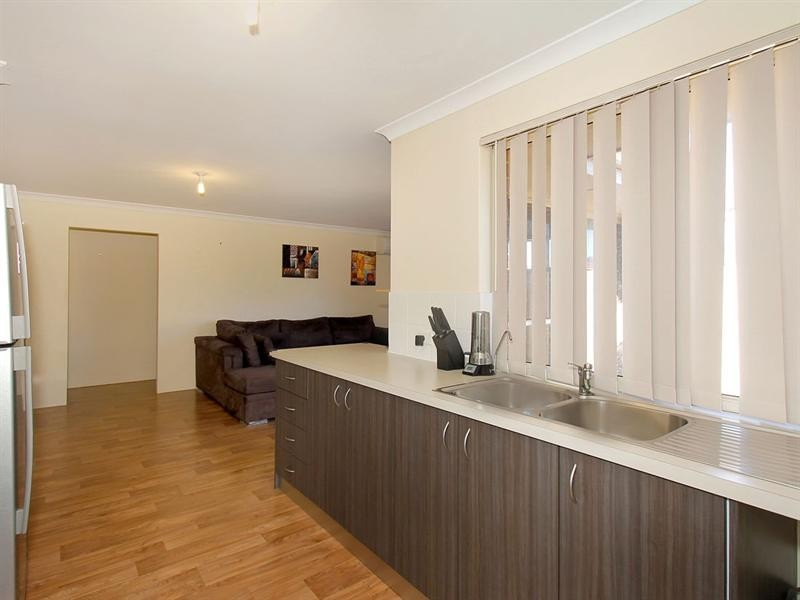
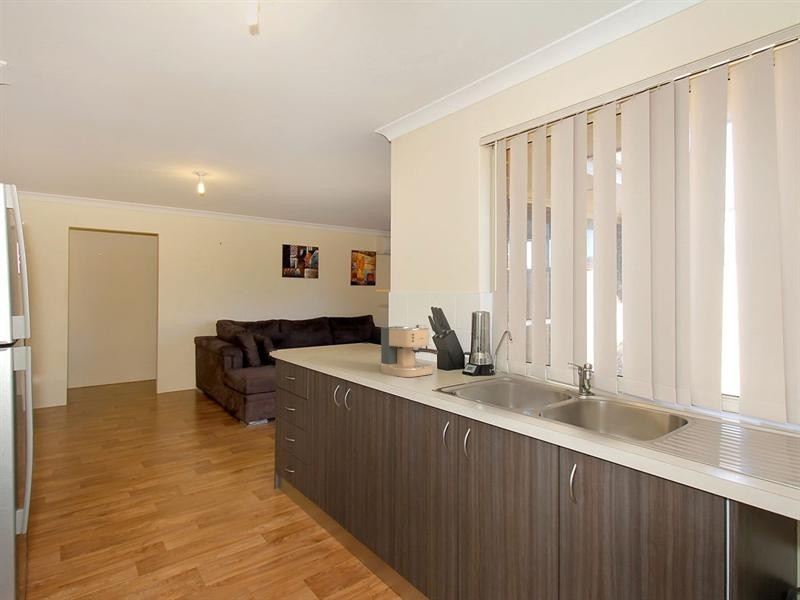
+ coffee maker (410, 348)
